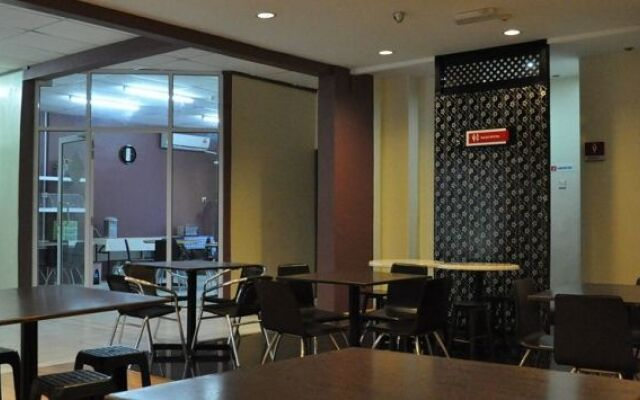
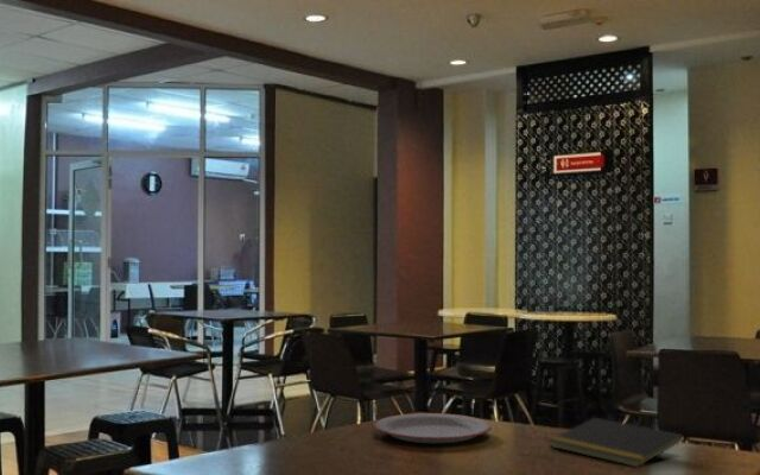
+ notepad (614, 439)
+ plate (432, 429)
